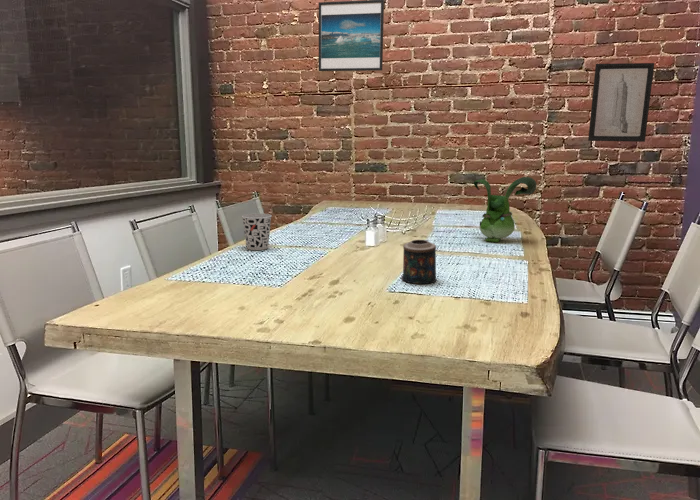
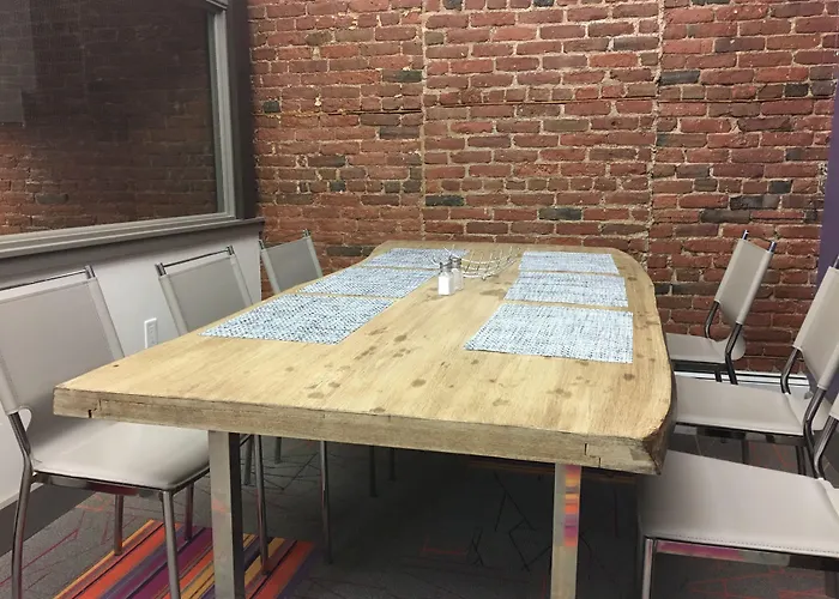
- toy figurine (502, 208)
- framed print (350, 36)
- cup (257, 231)
- wall art (620, 102)
- candle (417, 259)
